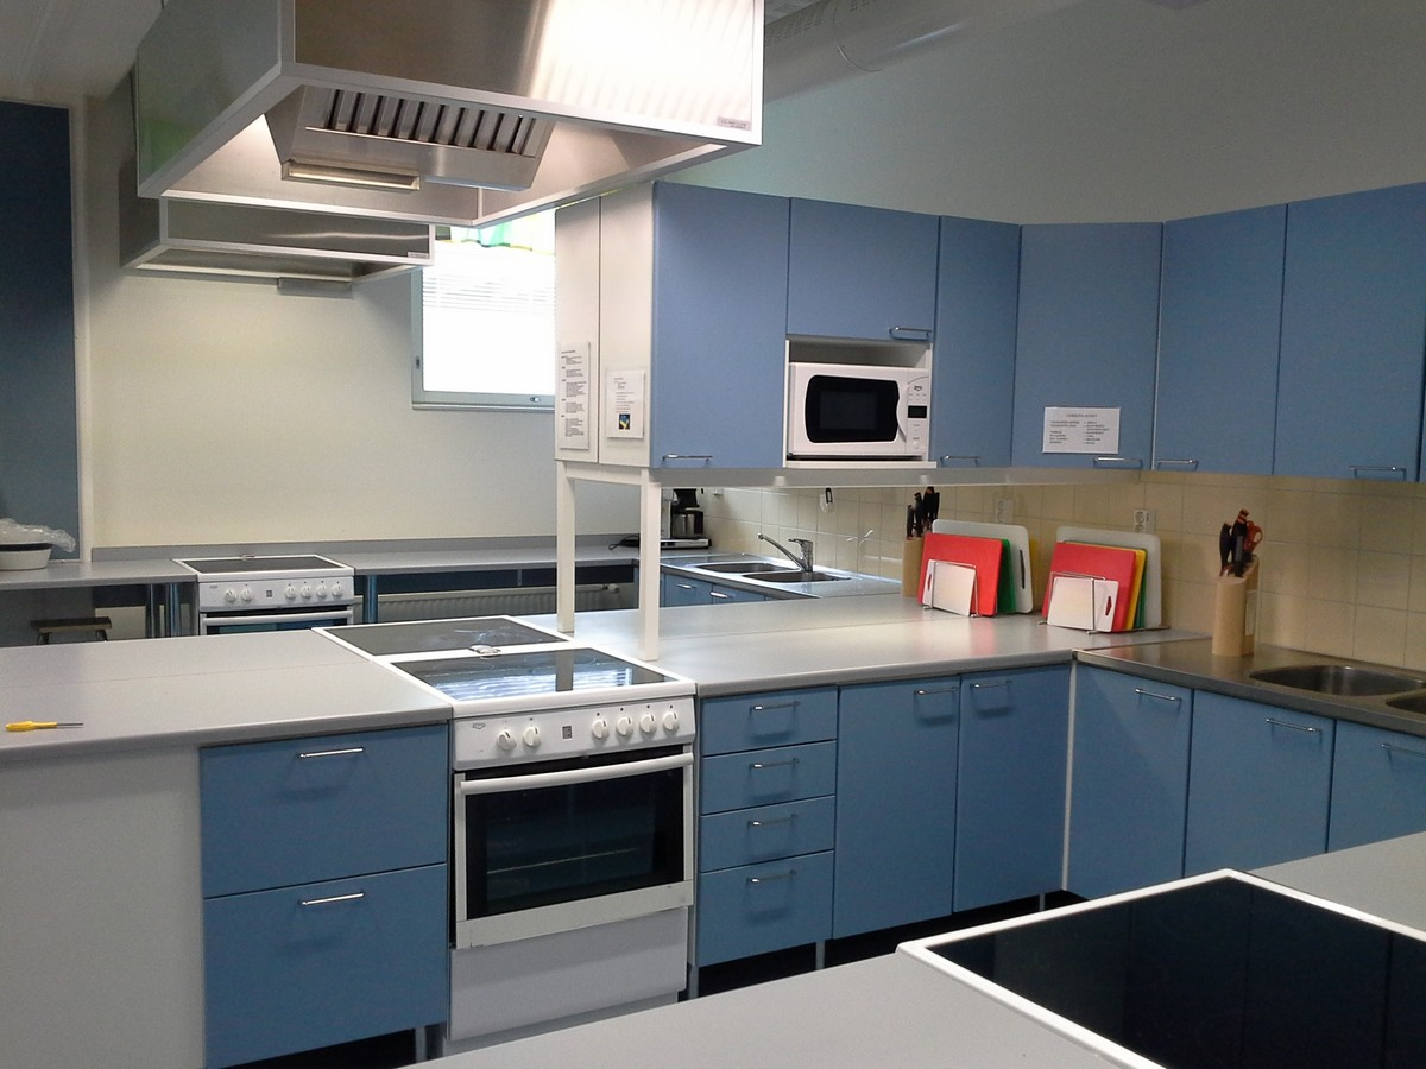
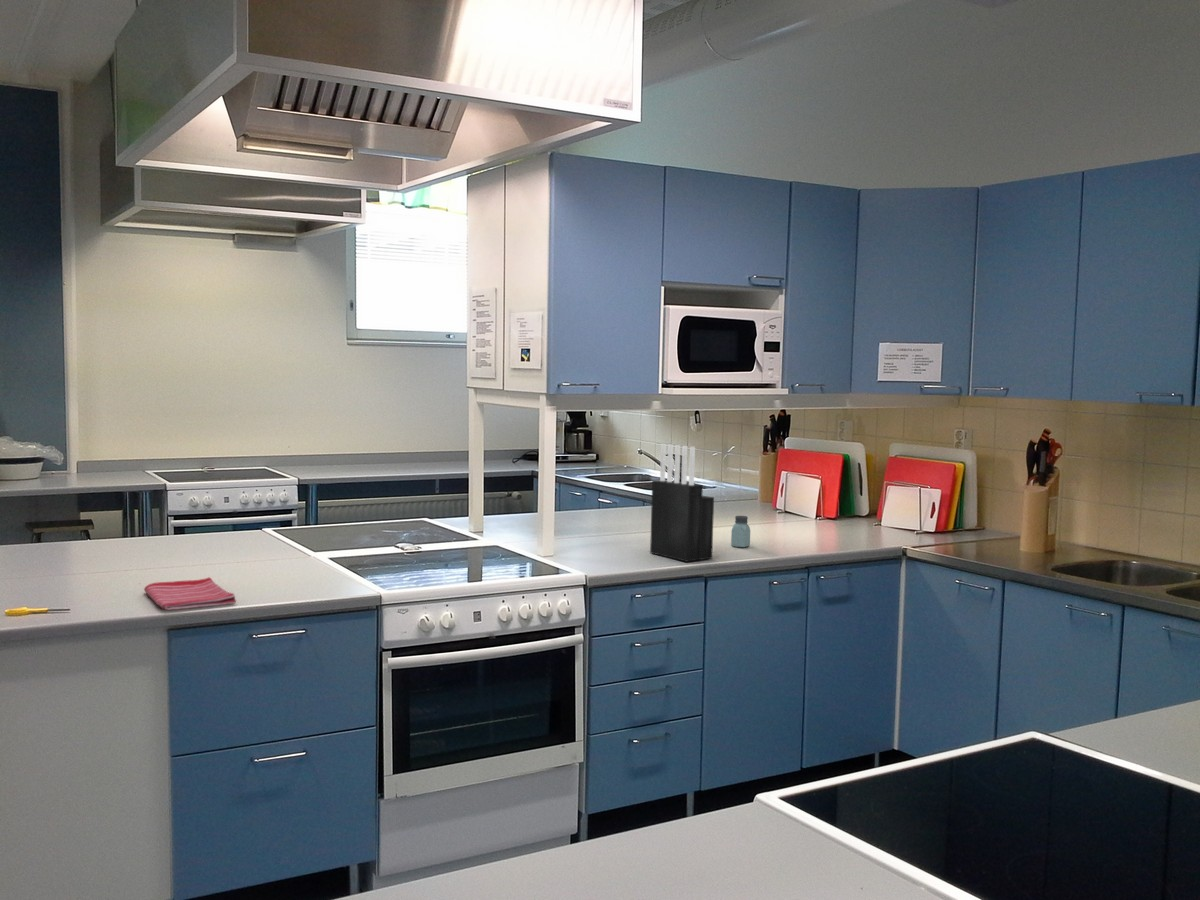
+ knife block (685, 500)
+ saltshaker (741, 531)
+ dish towel (189, 593)
